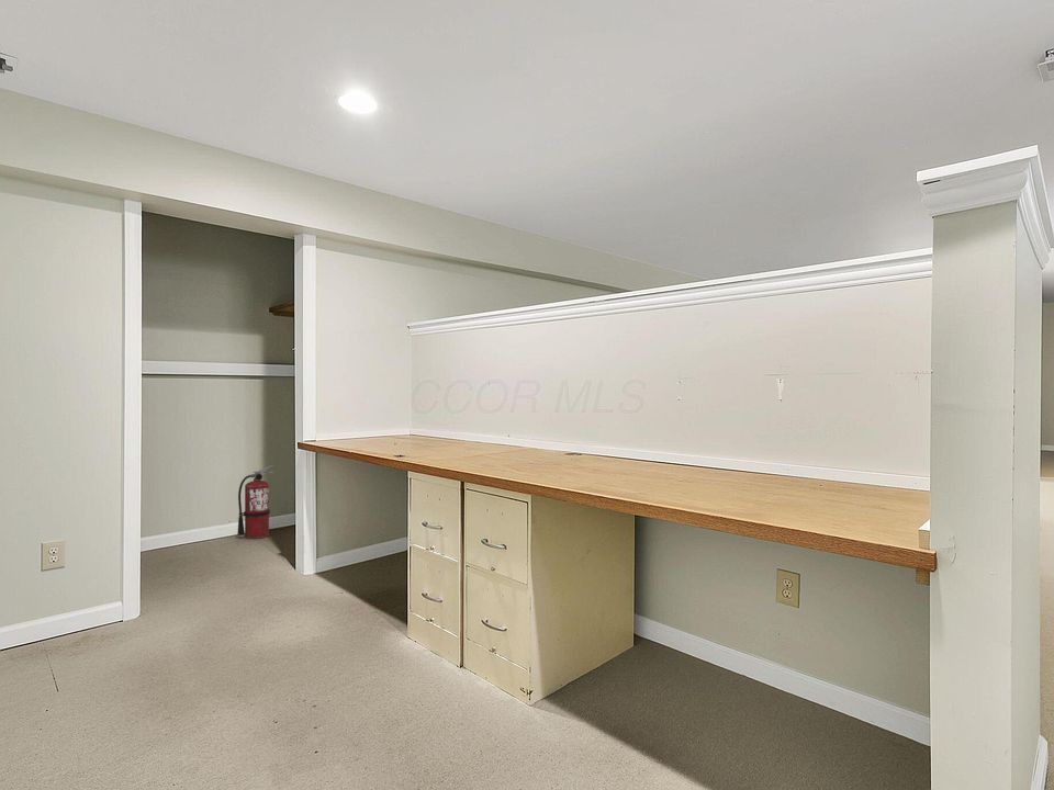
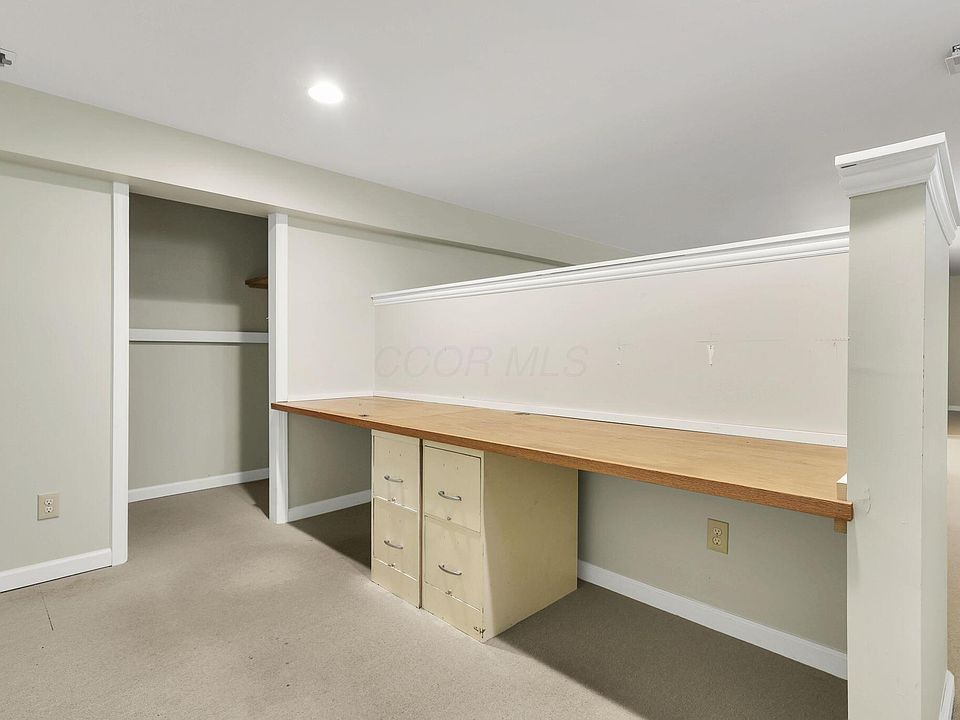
- fire extinguisher (256, 500)
